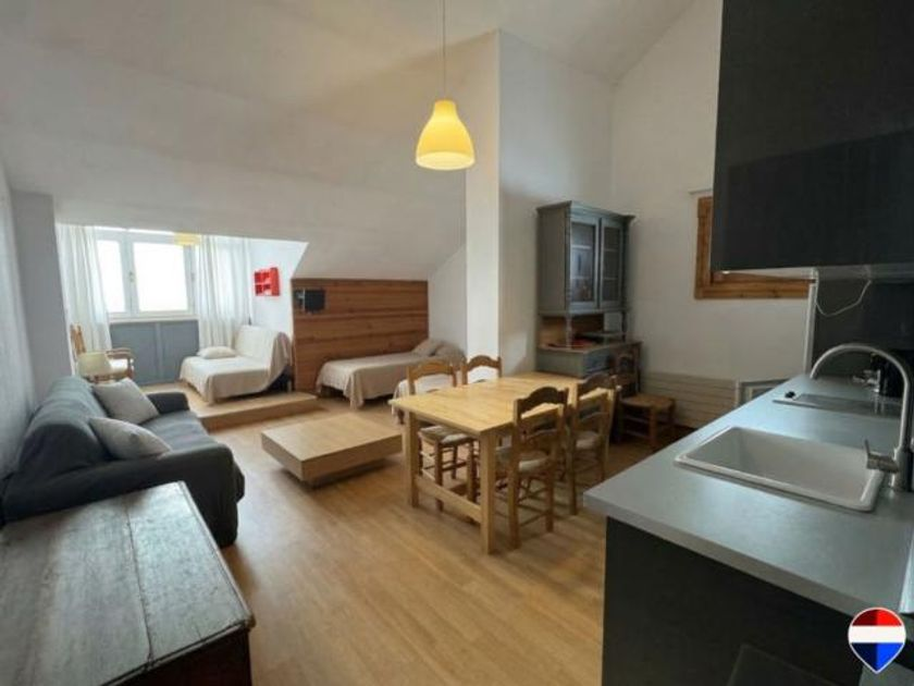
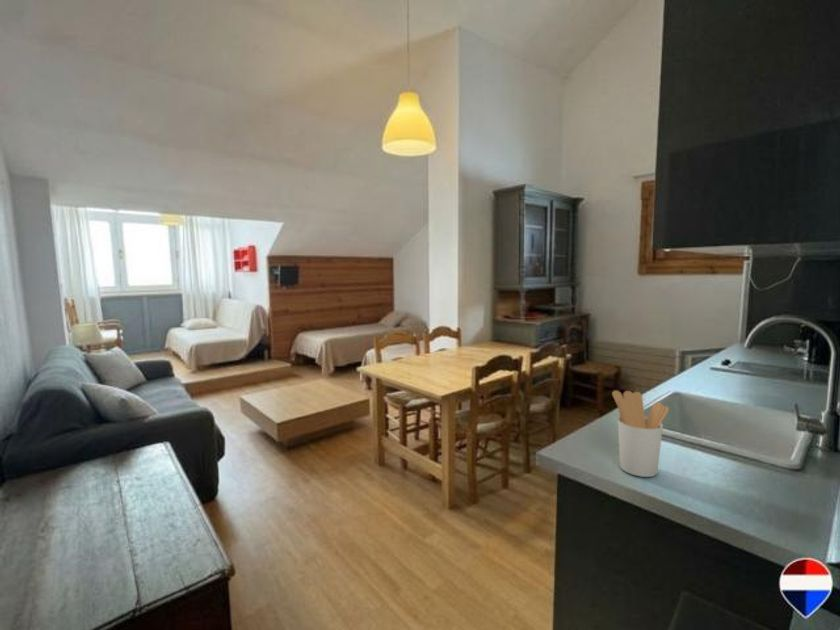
+ utensil holder (634, 429)
